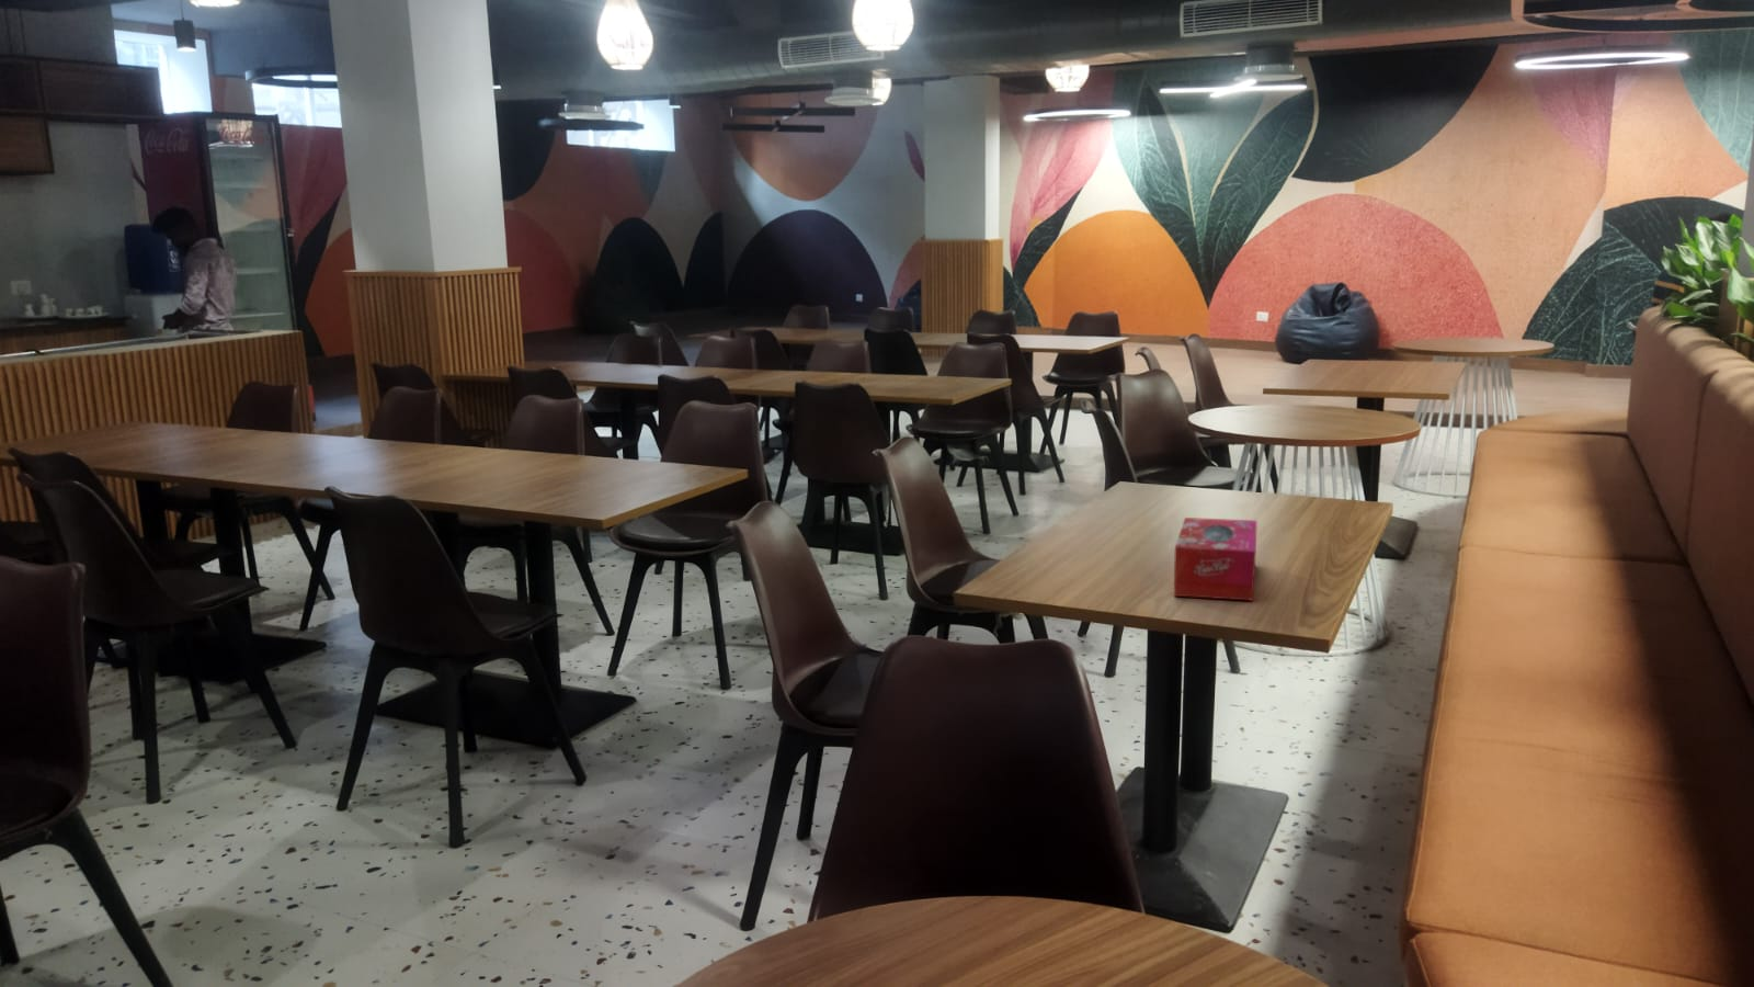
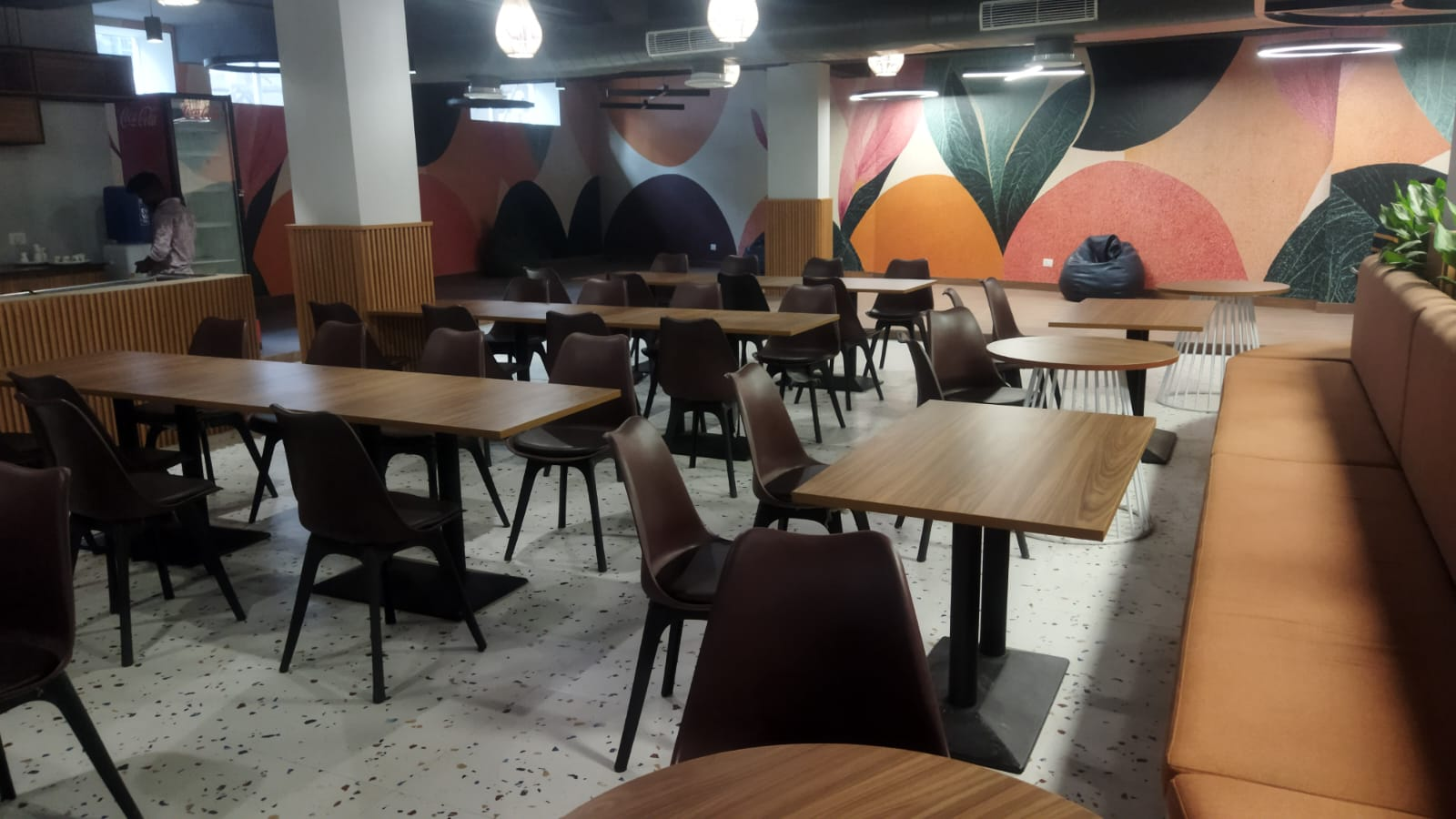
- tissue box (1217, 556)
